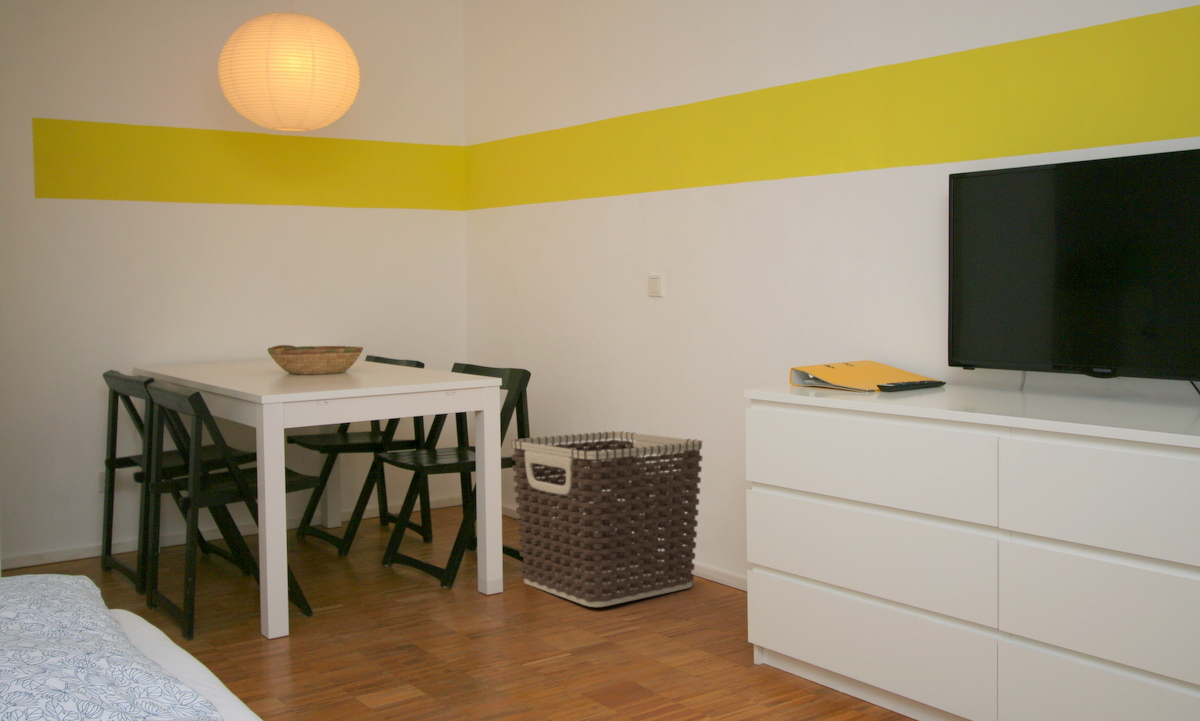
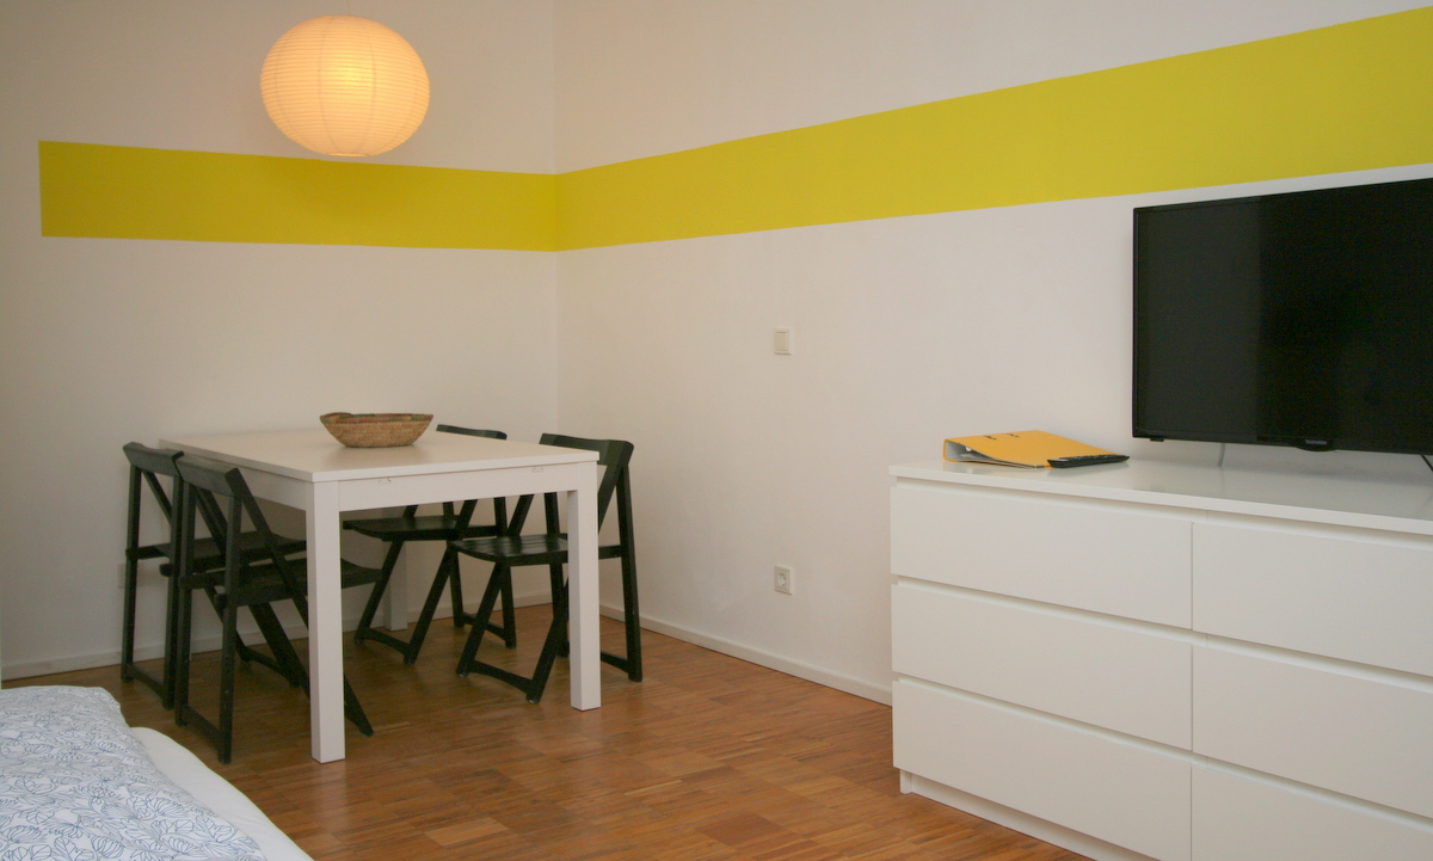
- clothes hamper (606, 512)
